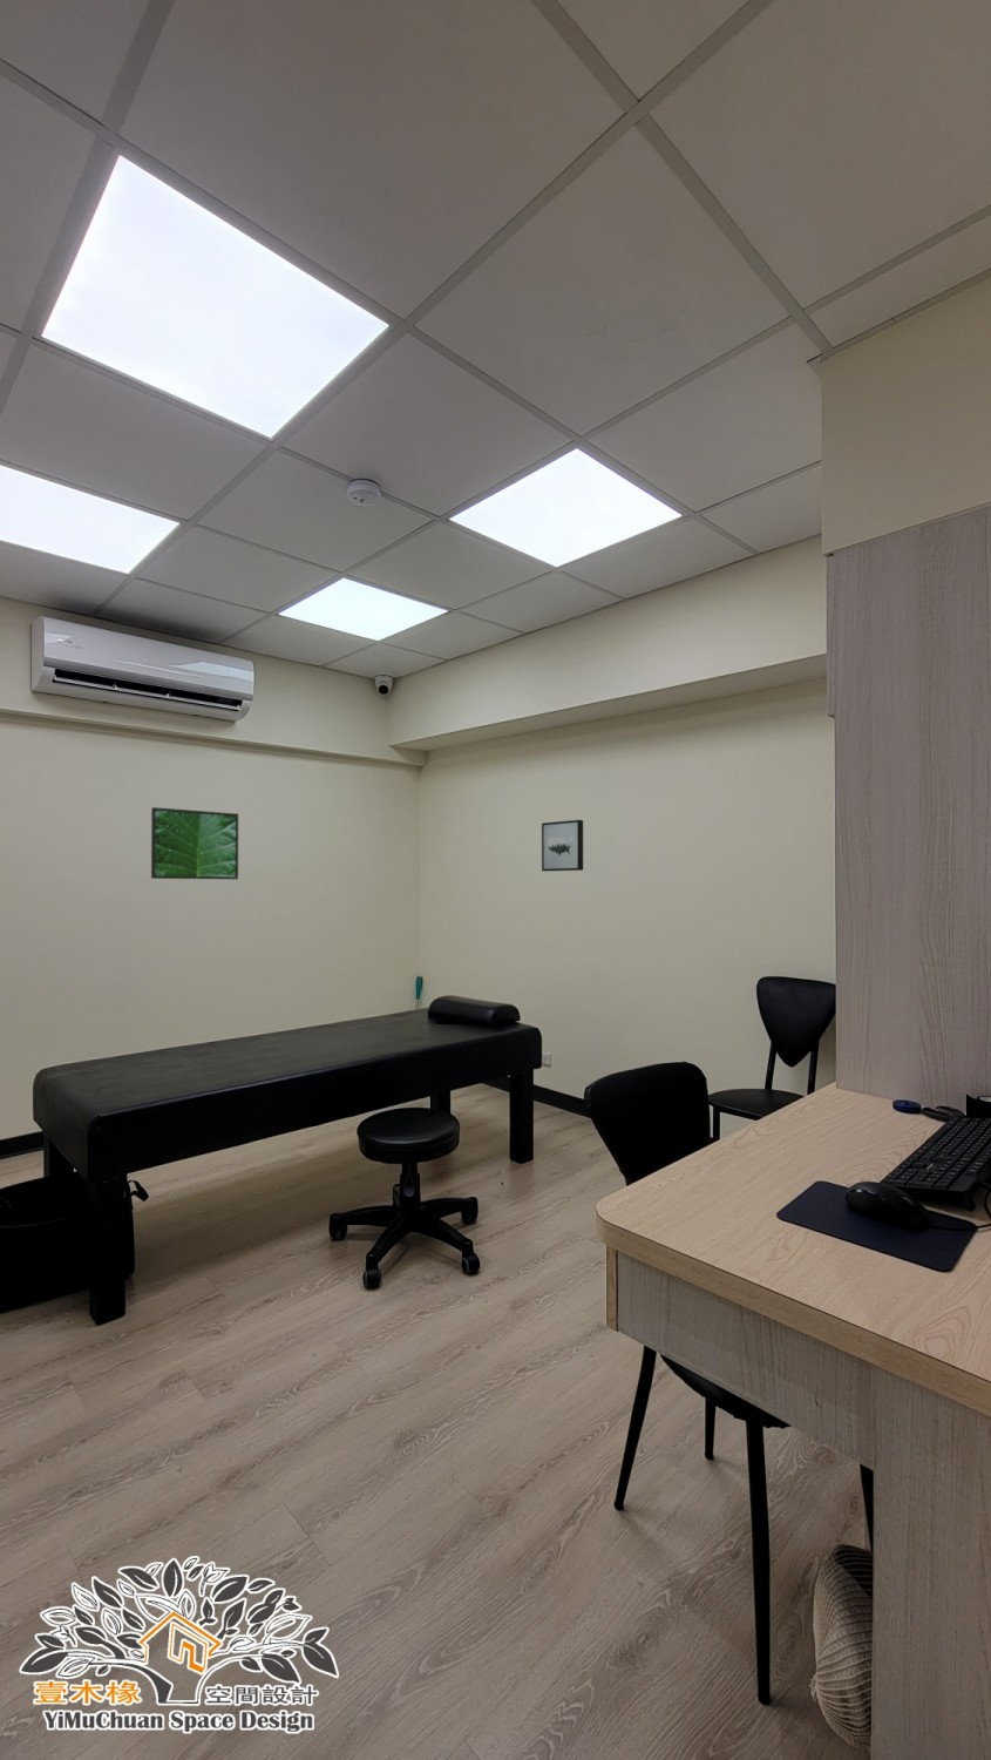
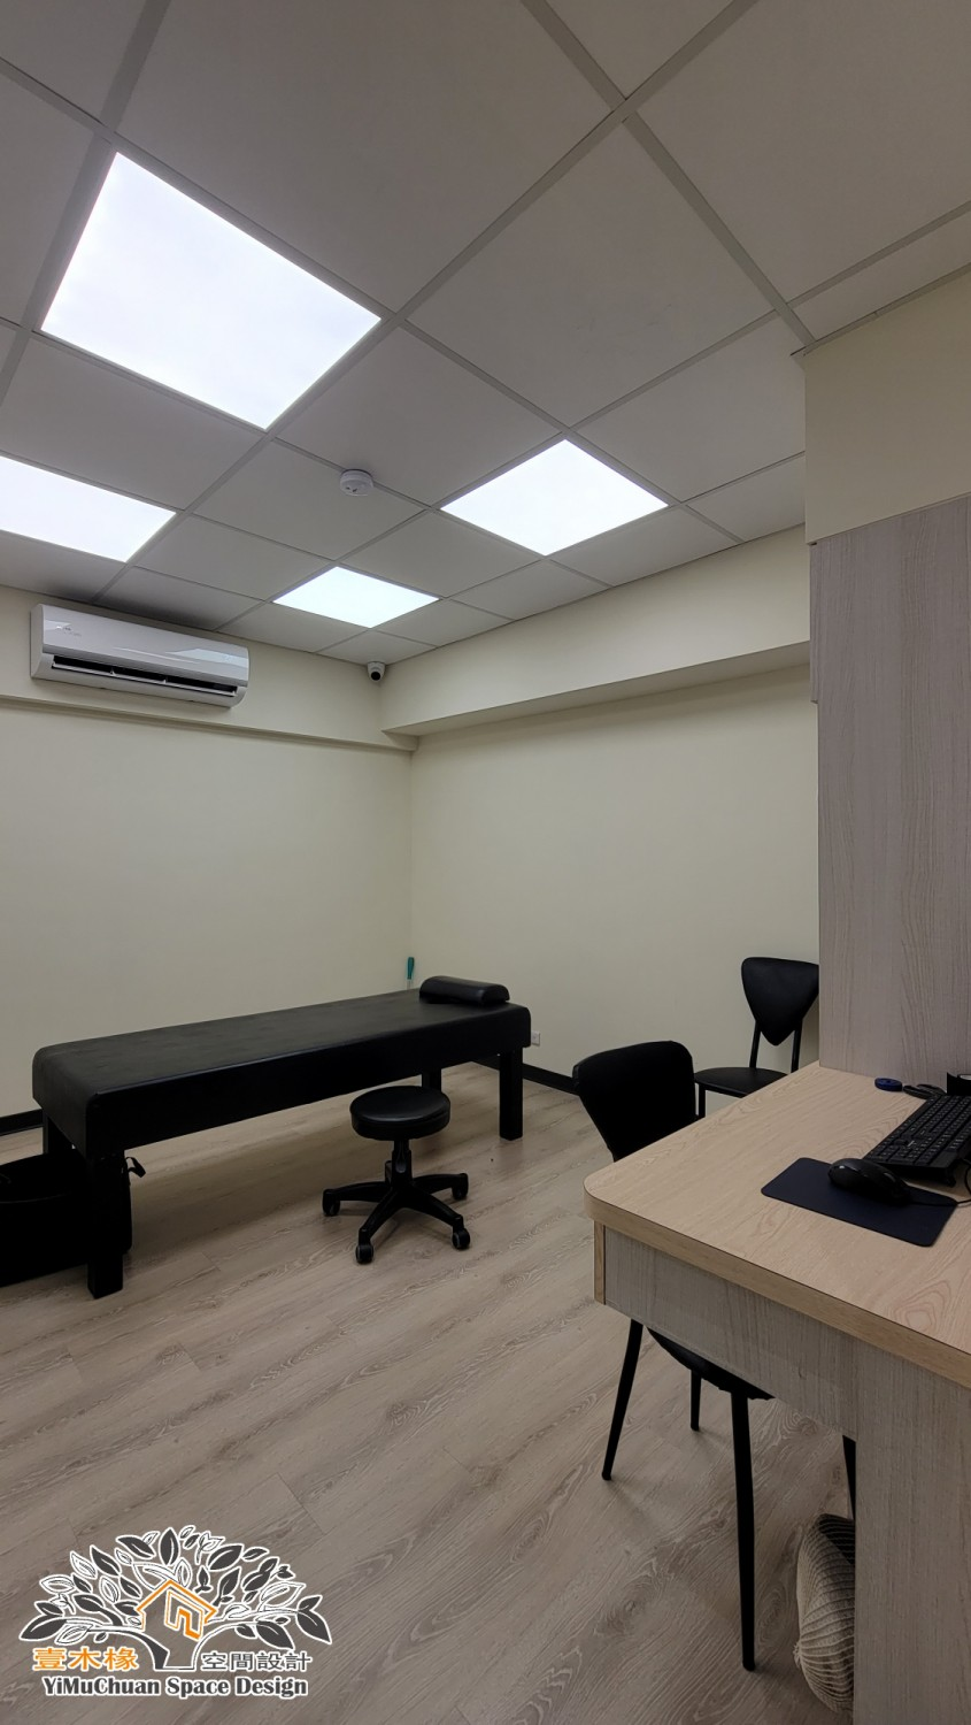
- wall art (562, 846)
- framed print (196, 845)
